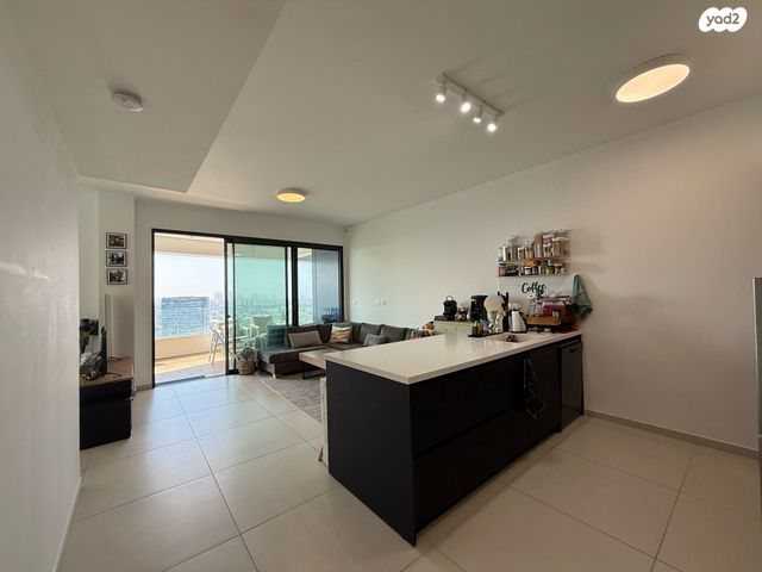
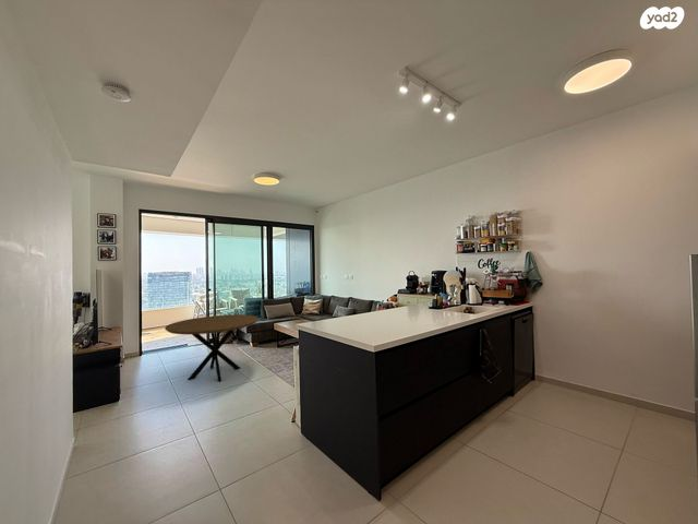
+ dining table (215, 347)
